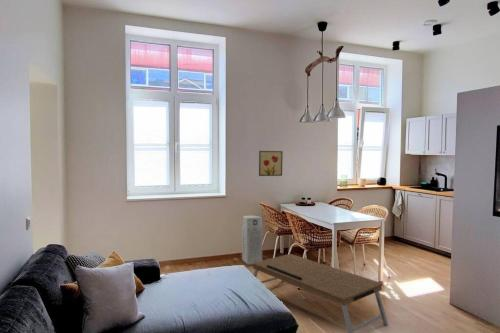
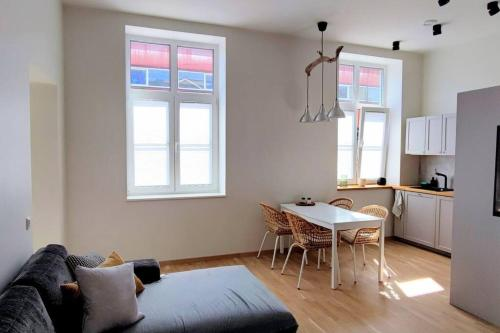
- air purifier (251, 238)
- wall art (270, 163)
- coffee table (311, 288)
